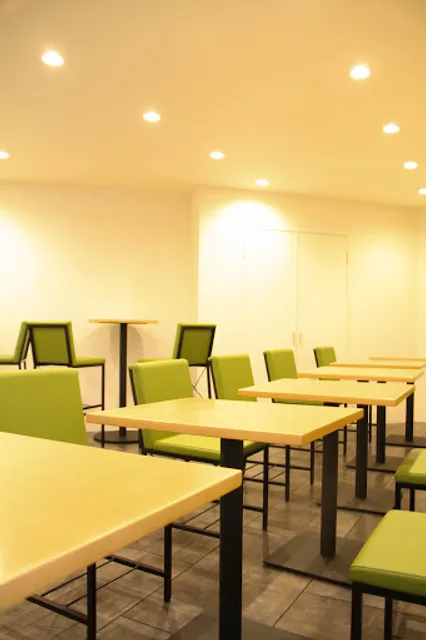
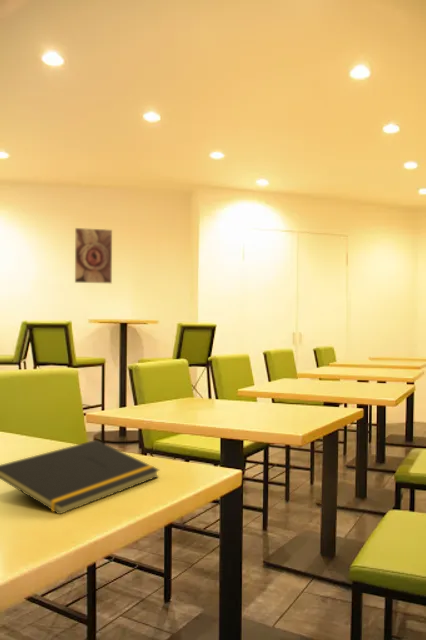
+ notepad (80, 471)
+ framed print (93, 256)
